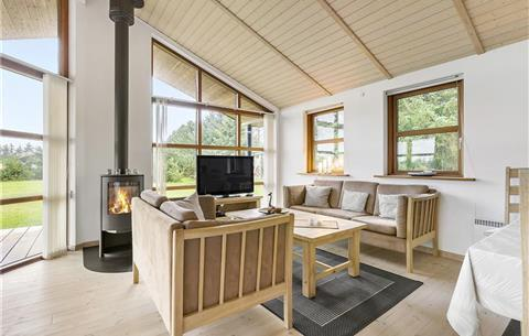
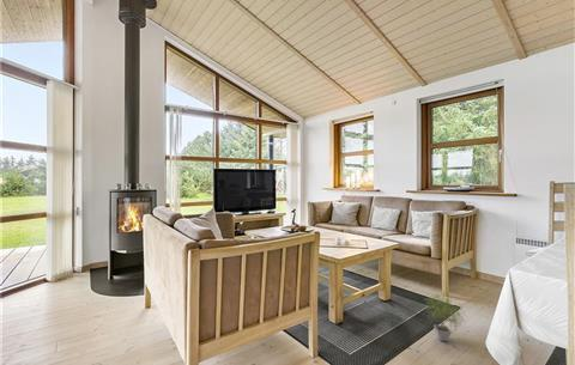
+ potted plant (442, 314)
